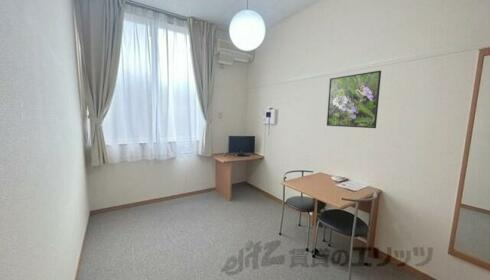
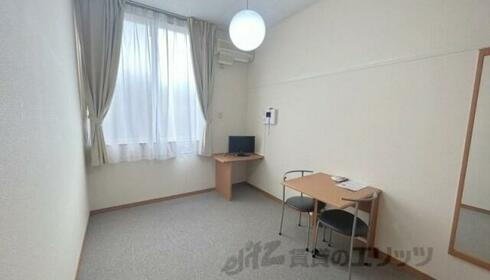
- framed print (350, 101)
